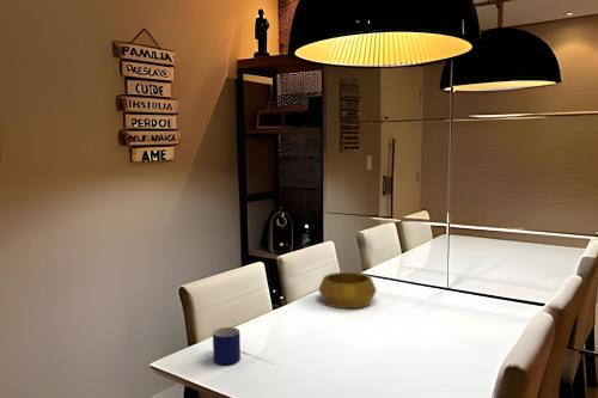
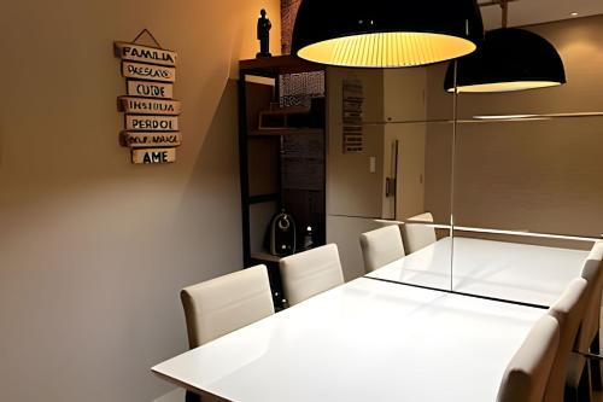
- mug (224, 343)
- decorative bowl (347, 289)
